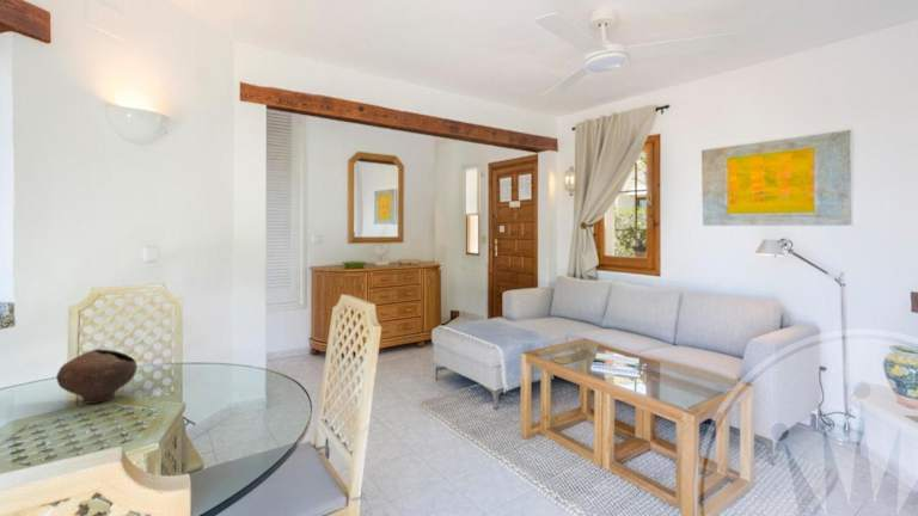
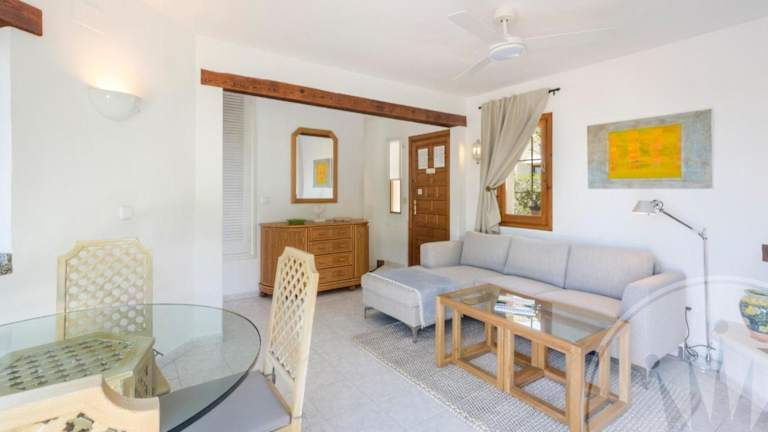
- bowl (98, 375)
